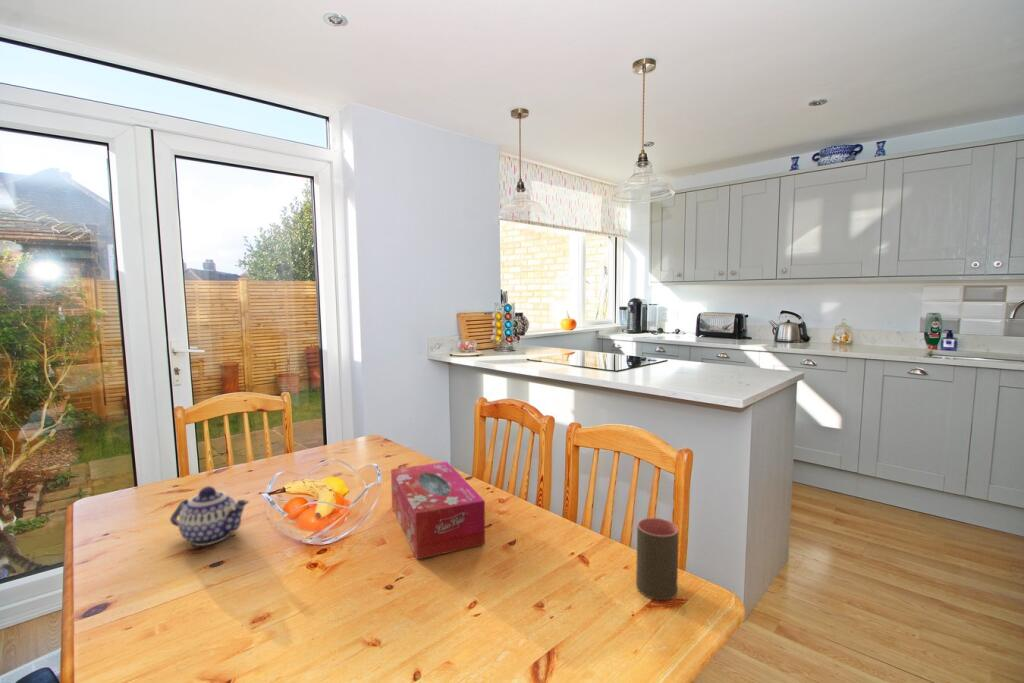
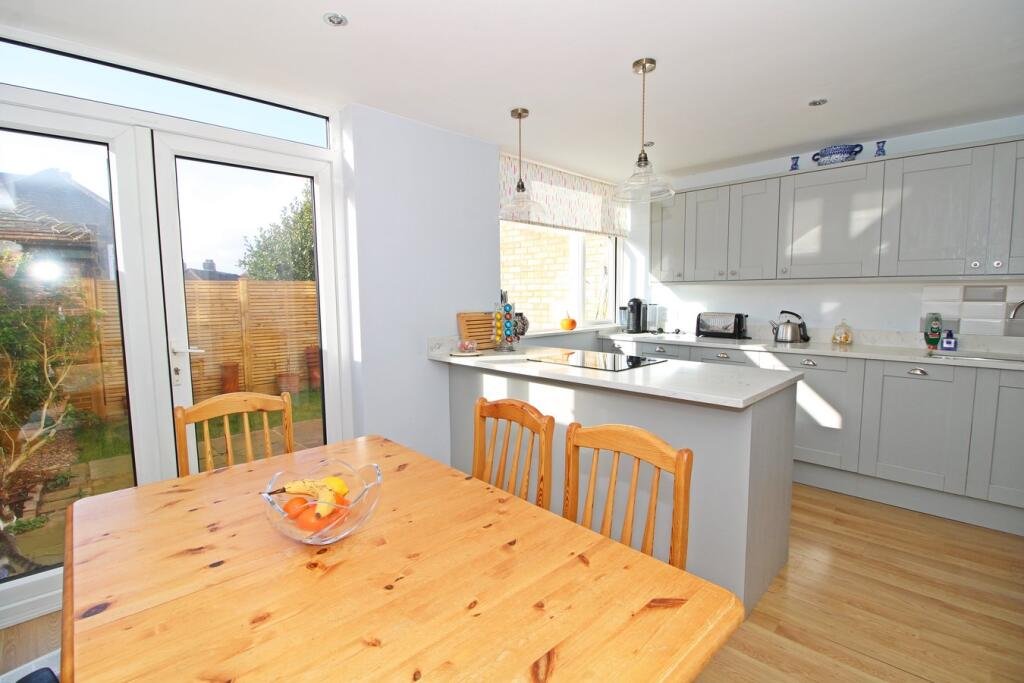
- teapot (210, 512)
- tissue box (434, 503)
- cup (657, 557)
